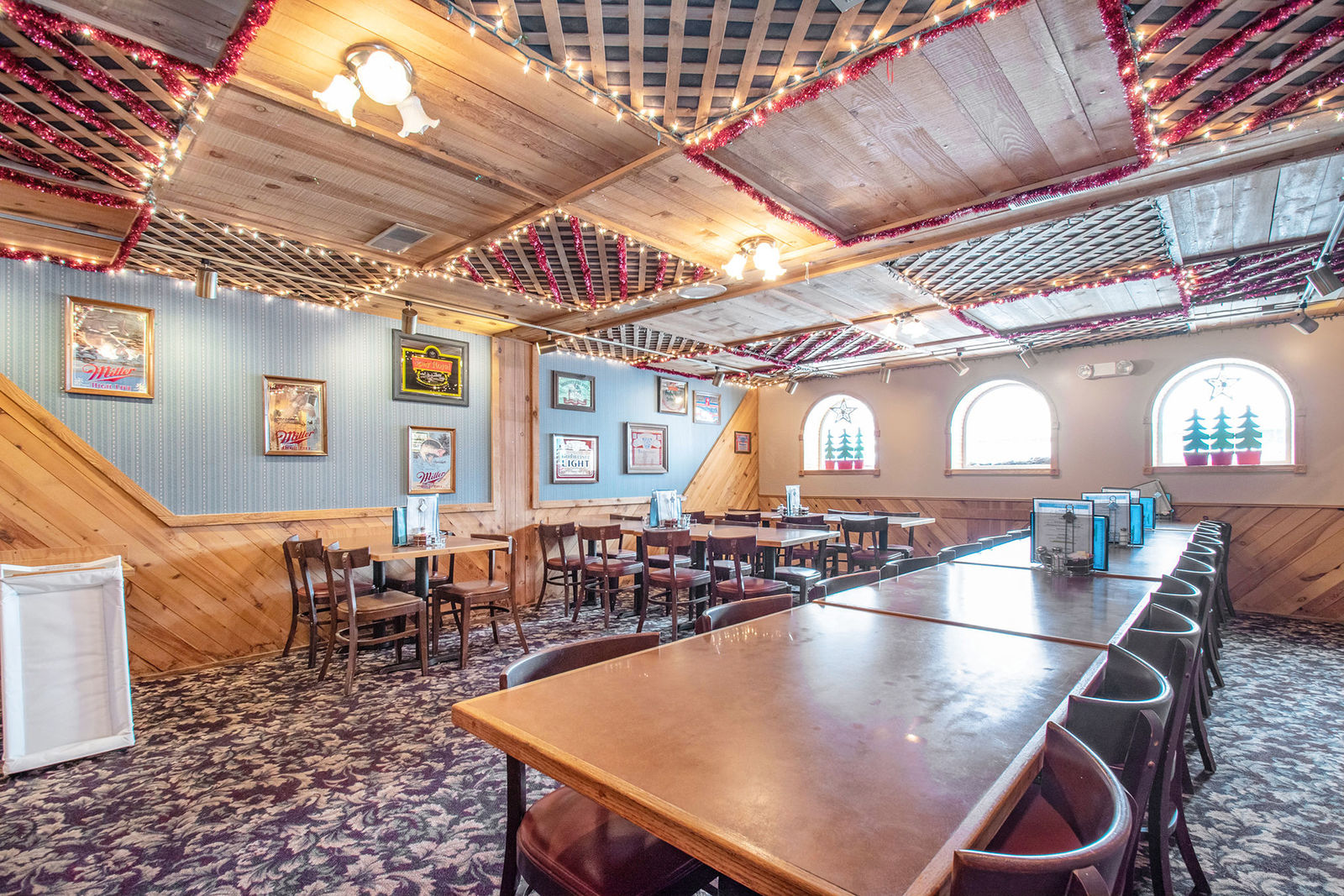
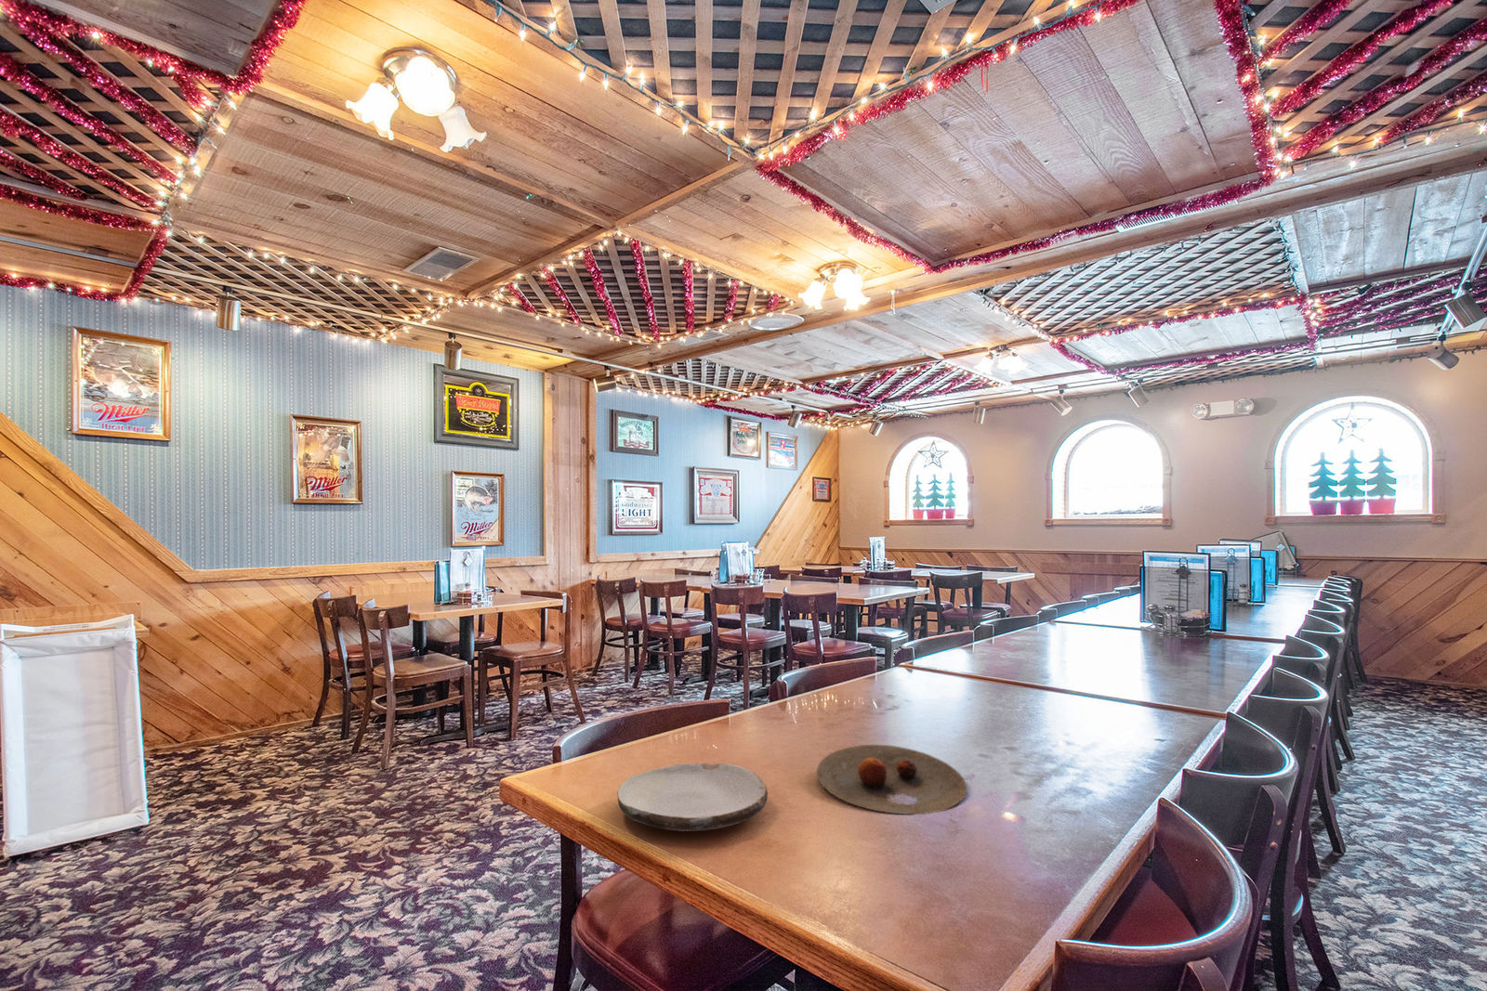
+ plate (693, 795)
+ plate (890, 770)
